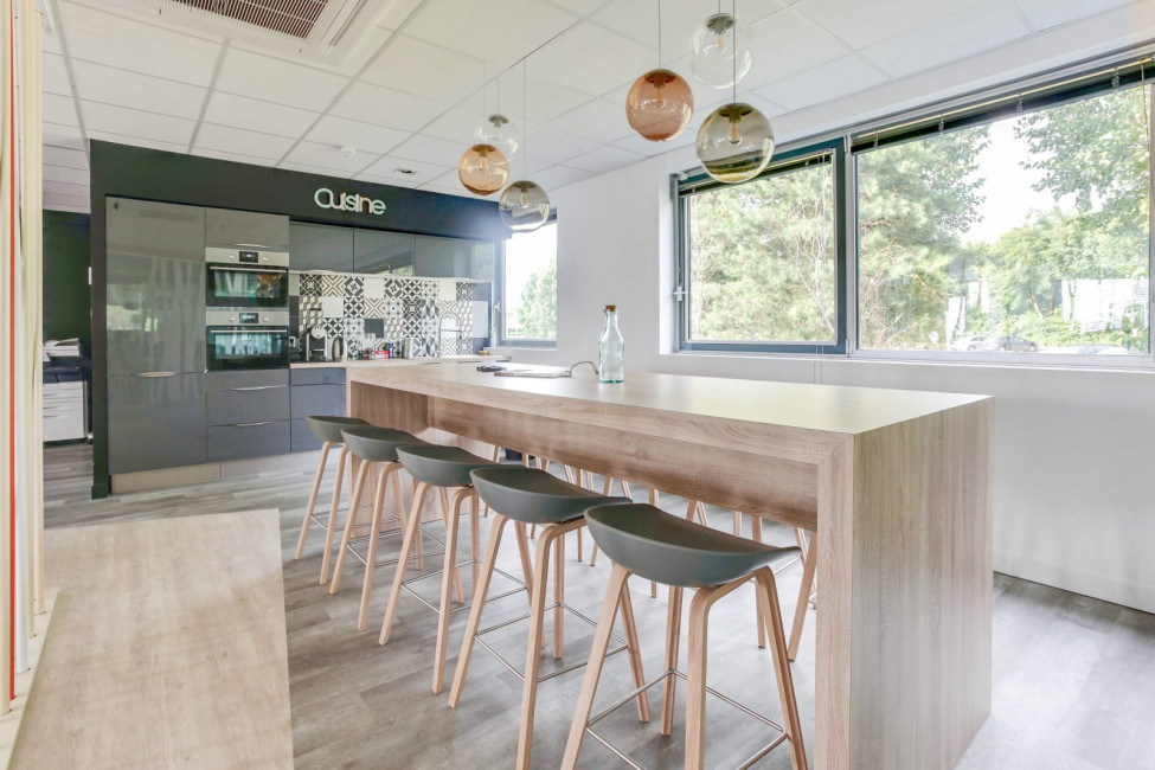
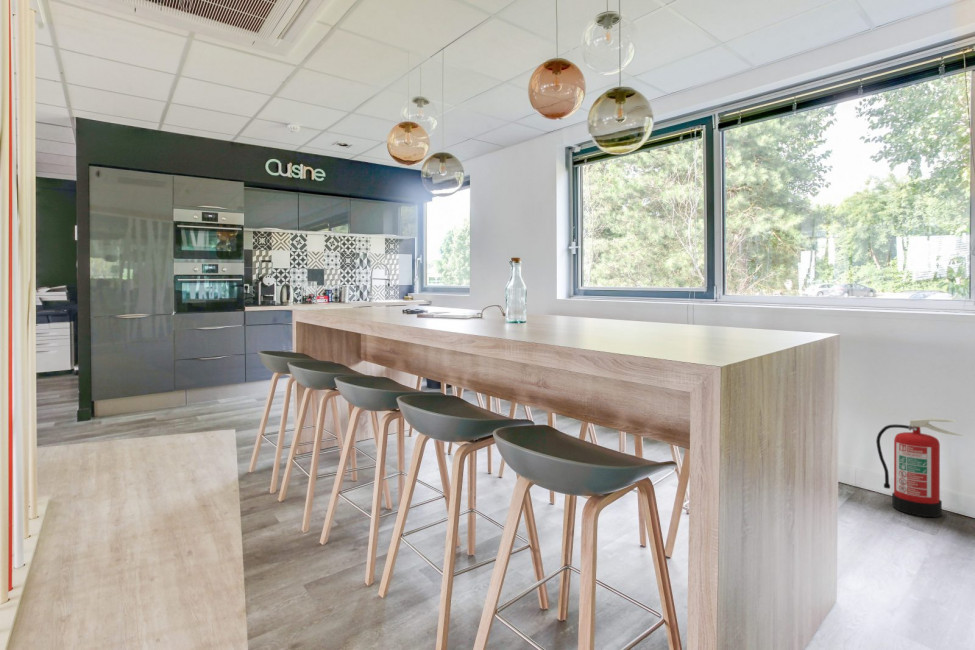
+ fire extinguisher (917, 463)
